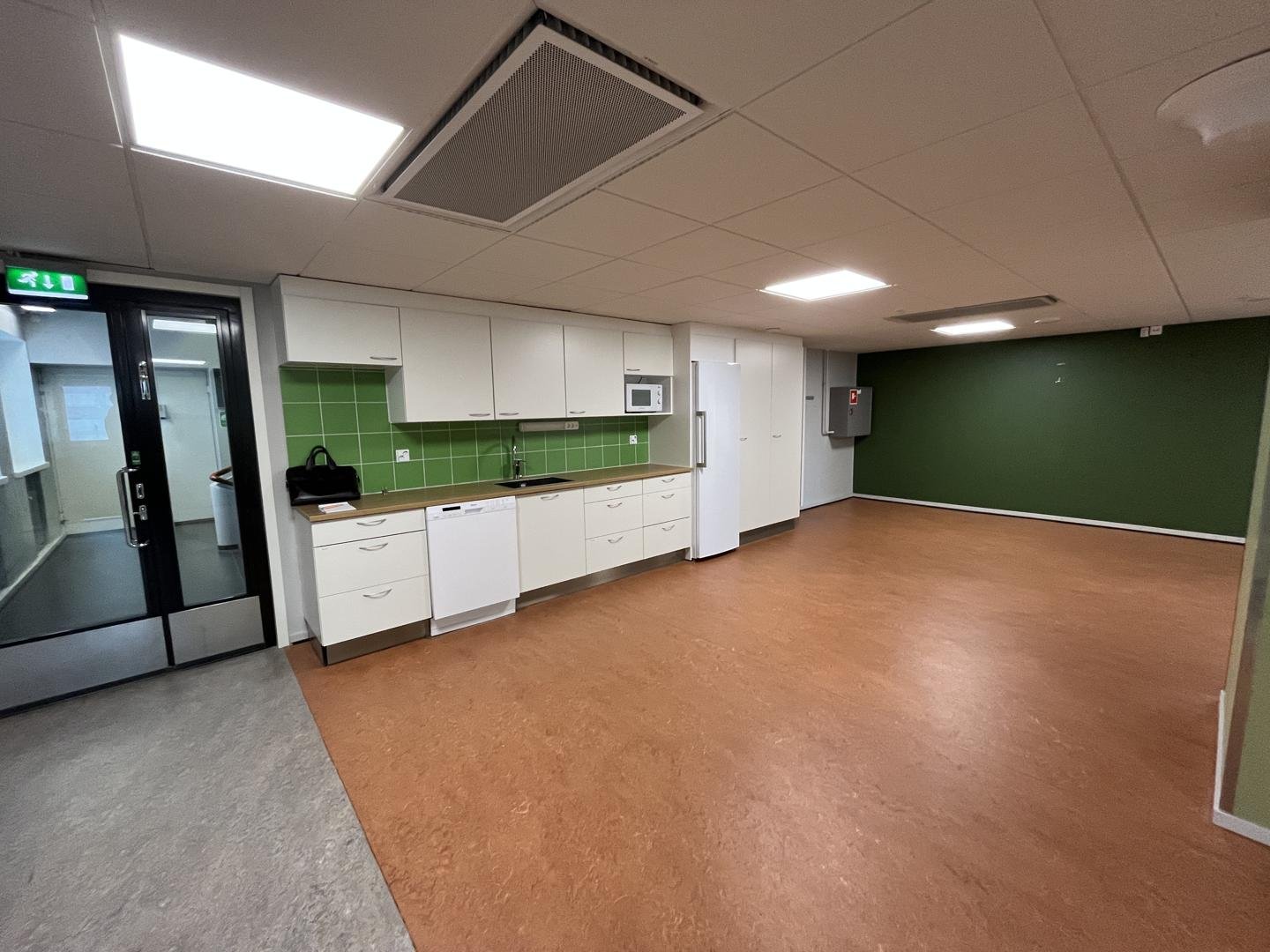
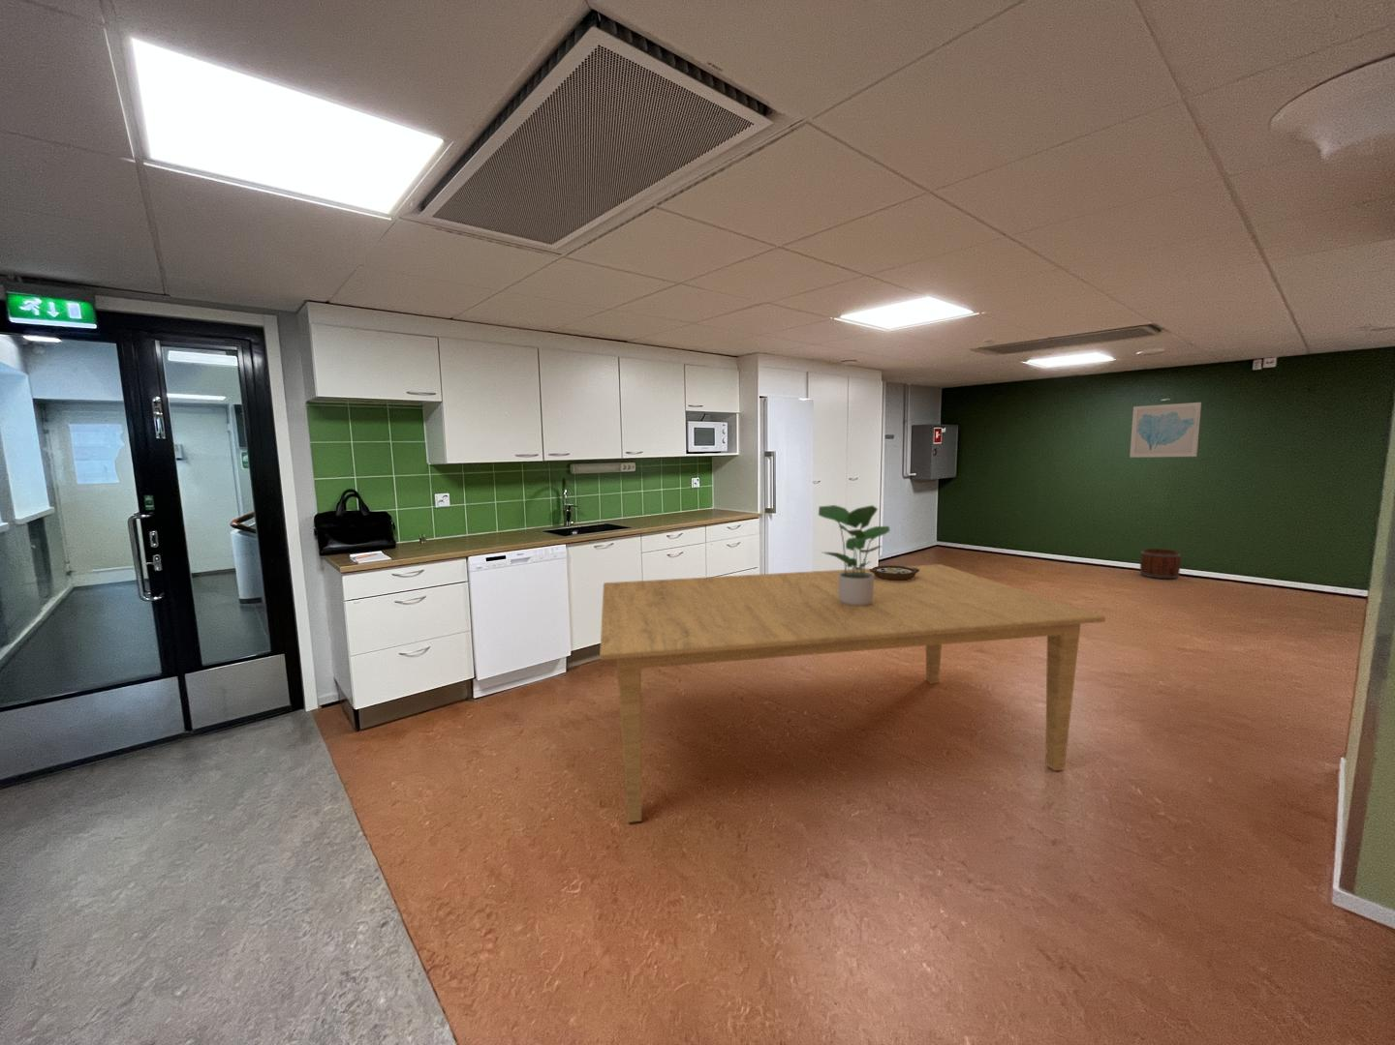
+ bucket (1160, 563)
+ wall art (1163, 430)
+ potted plant (856, 551)
+ dining table (813, 654)
+ bowl (893, 573)
